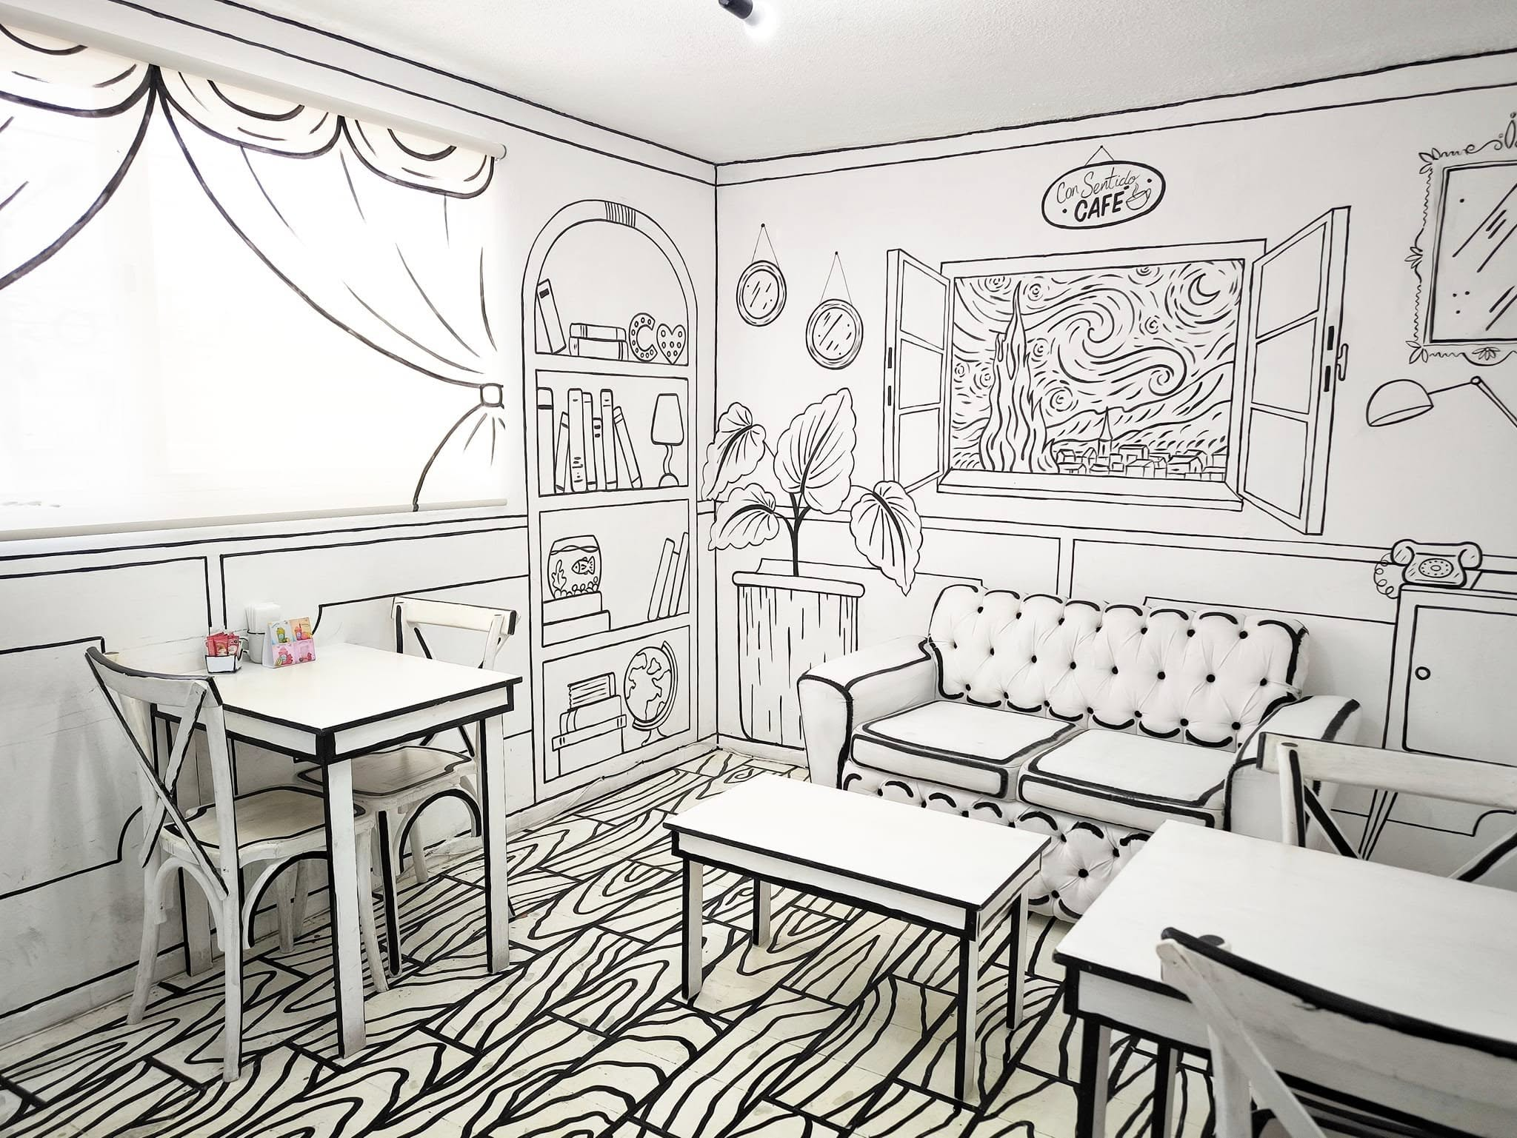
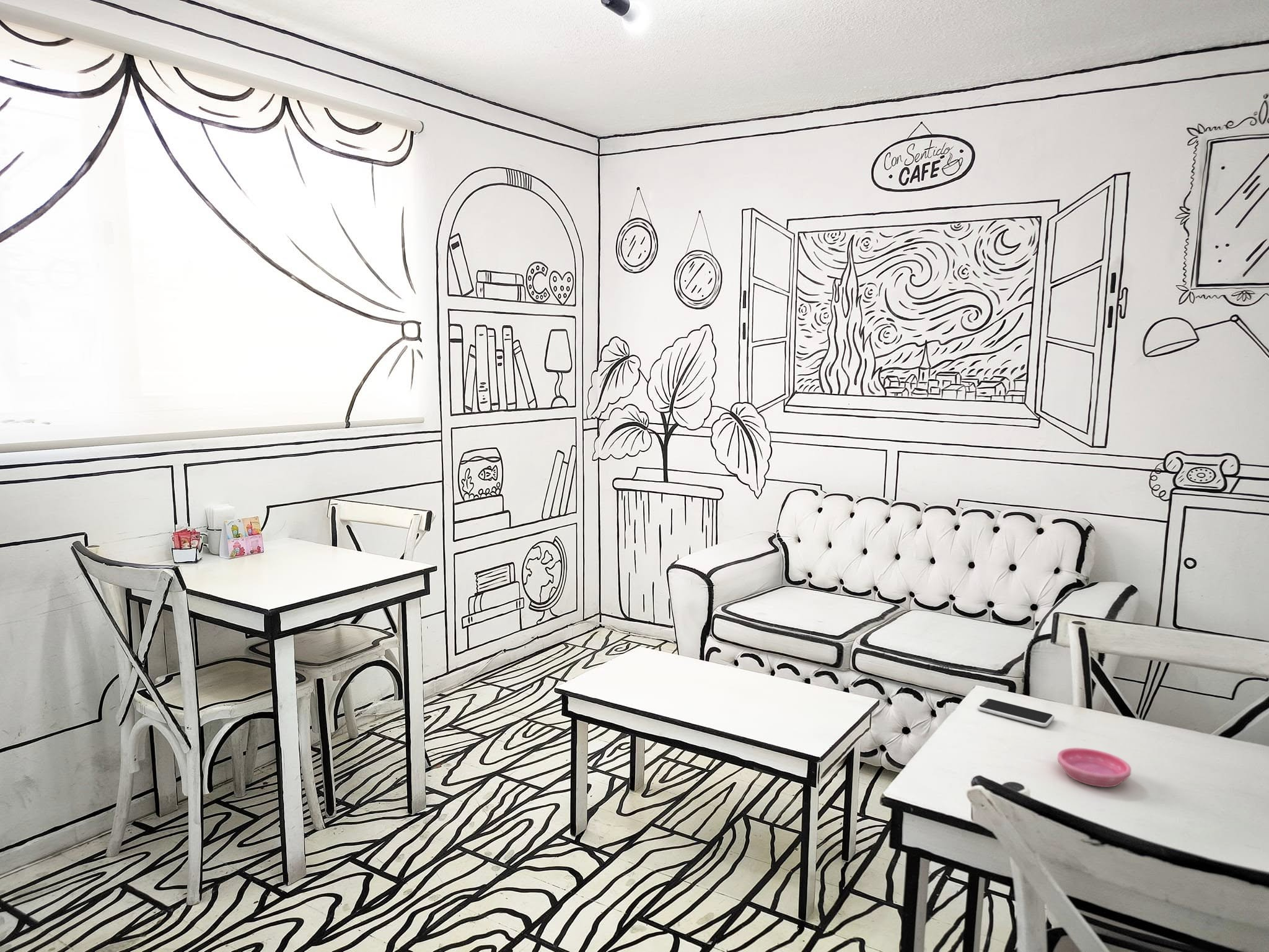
+ smartphone (1015, 712)
+ saucer (1093, 768)
